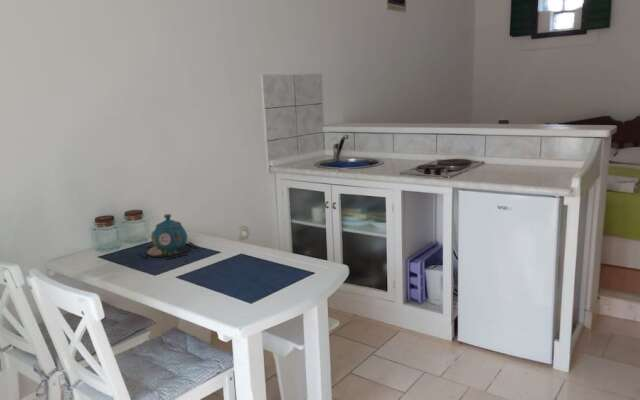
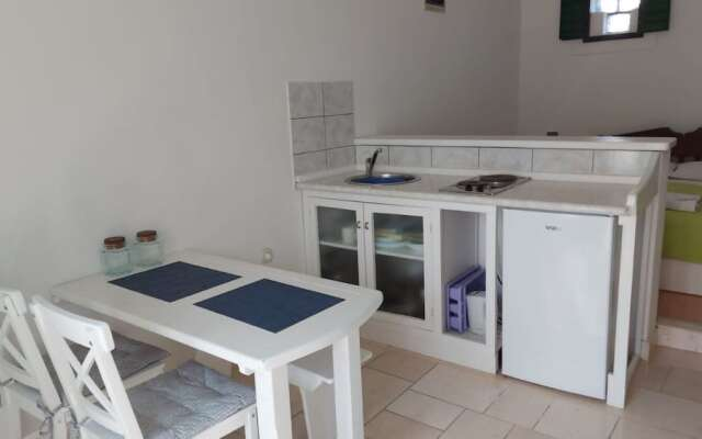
- teapot (167, 233)
